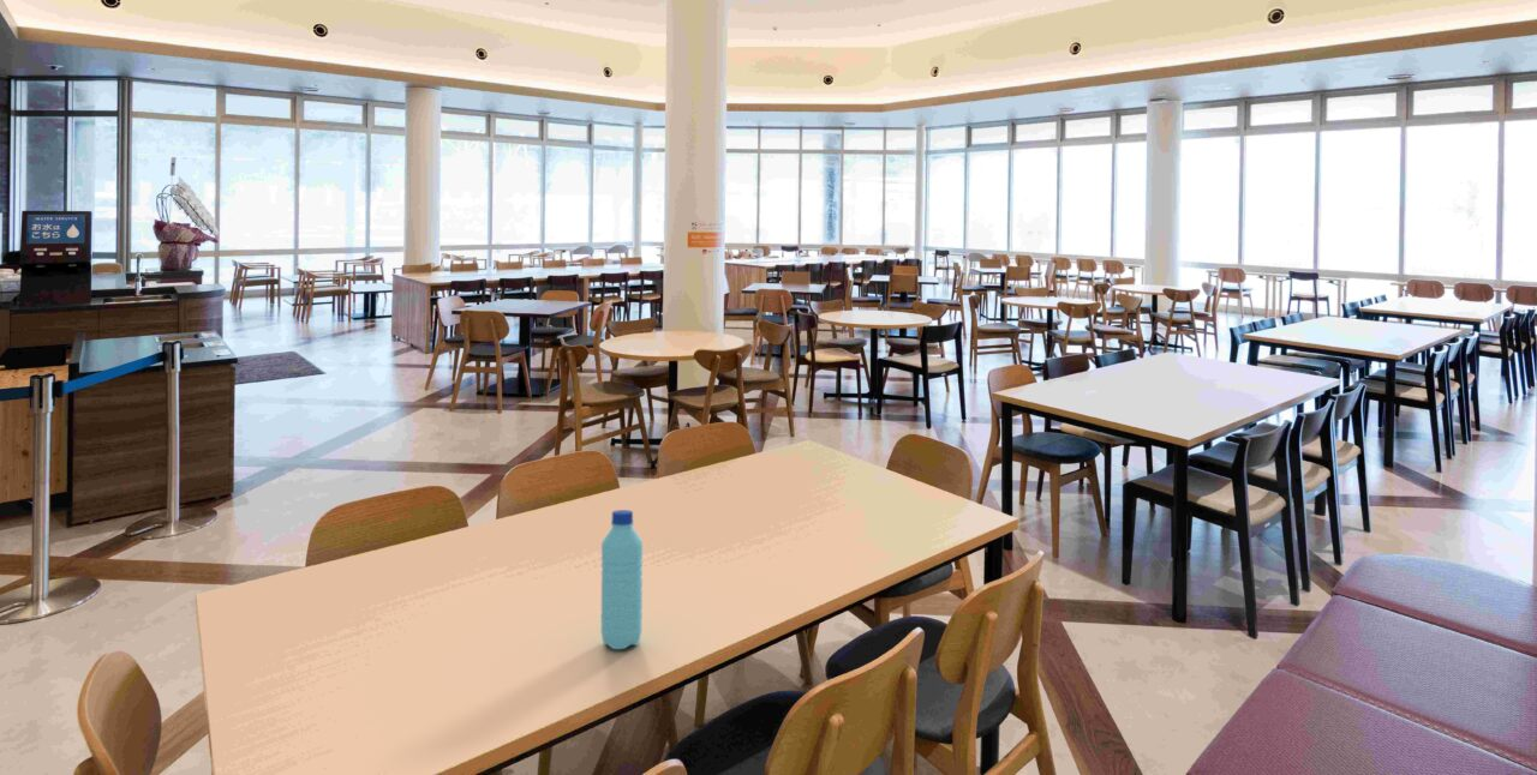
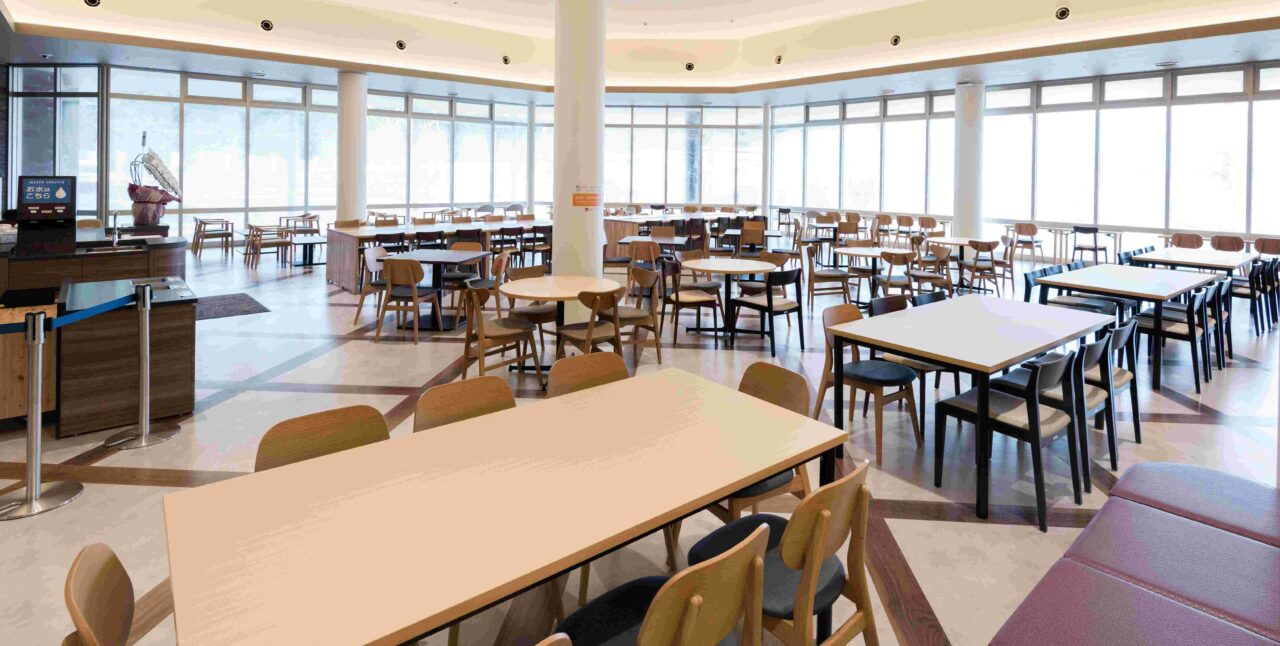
- water bottle (621, 577)
